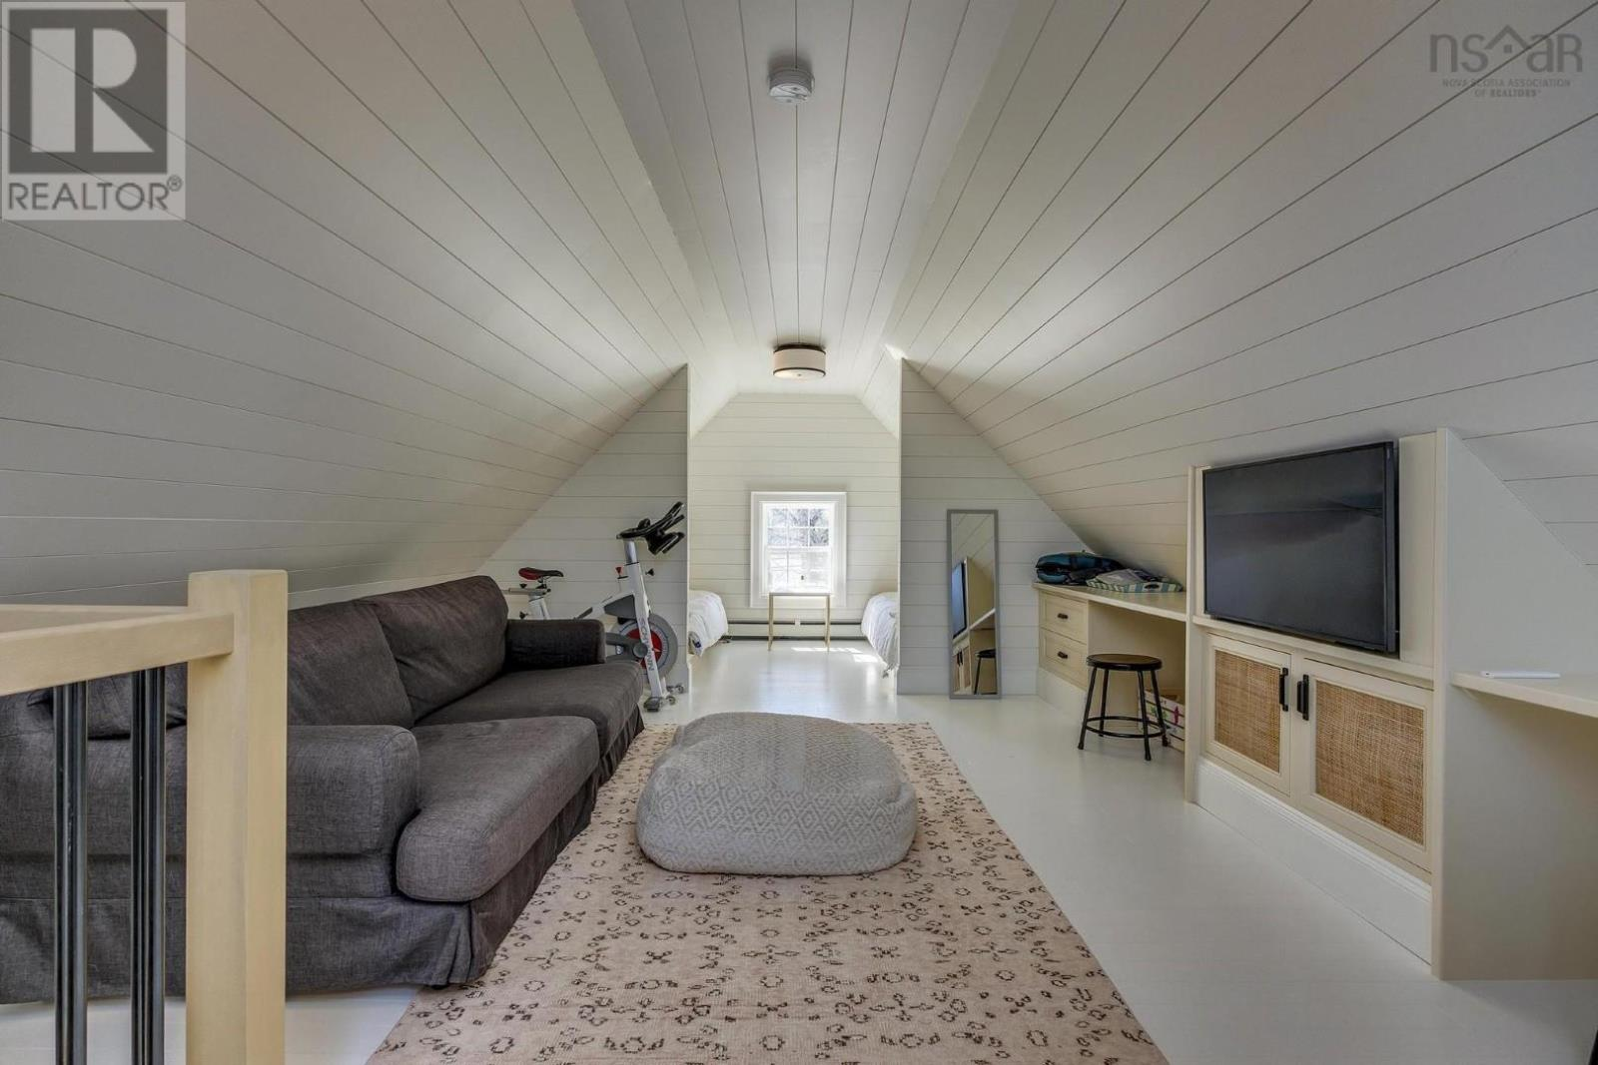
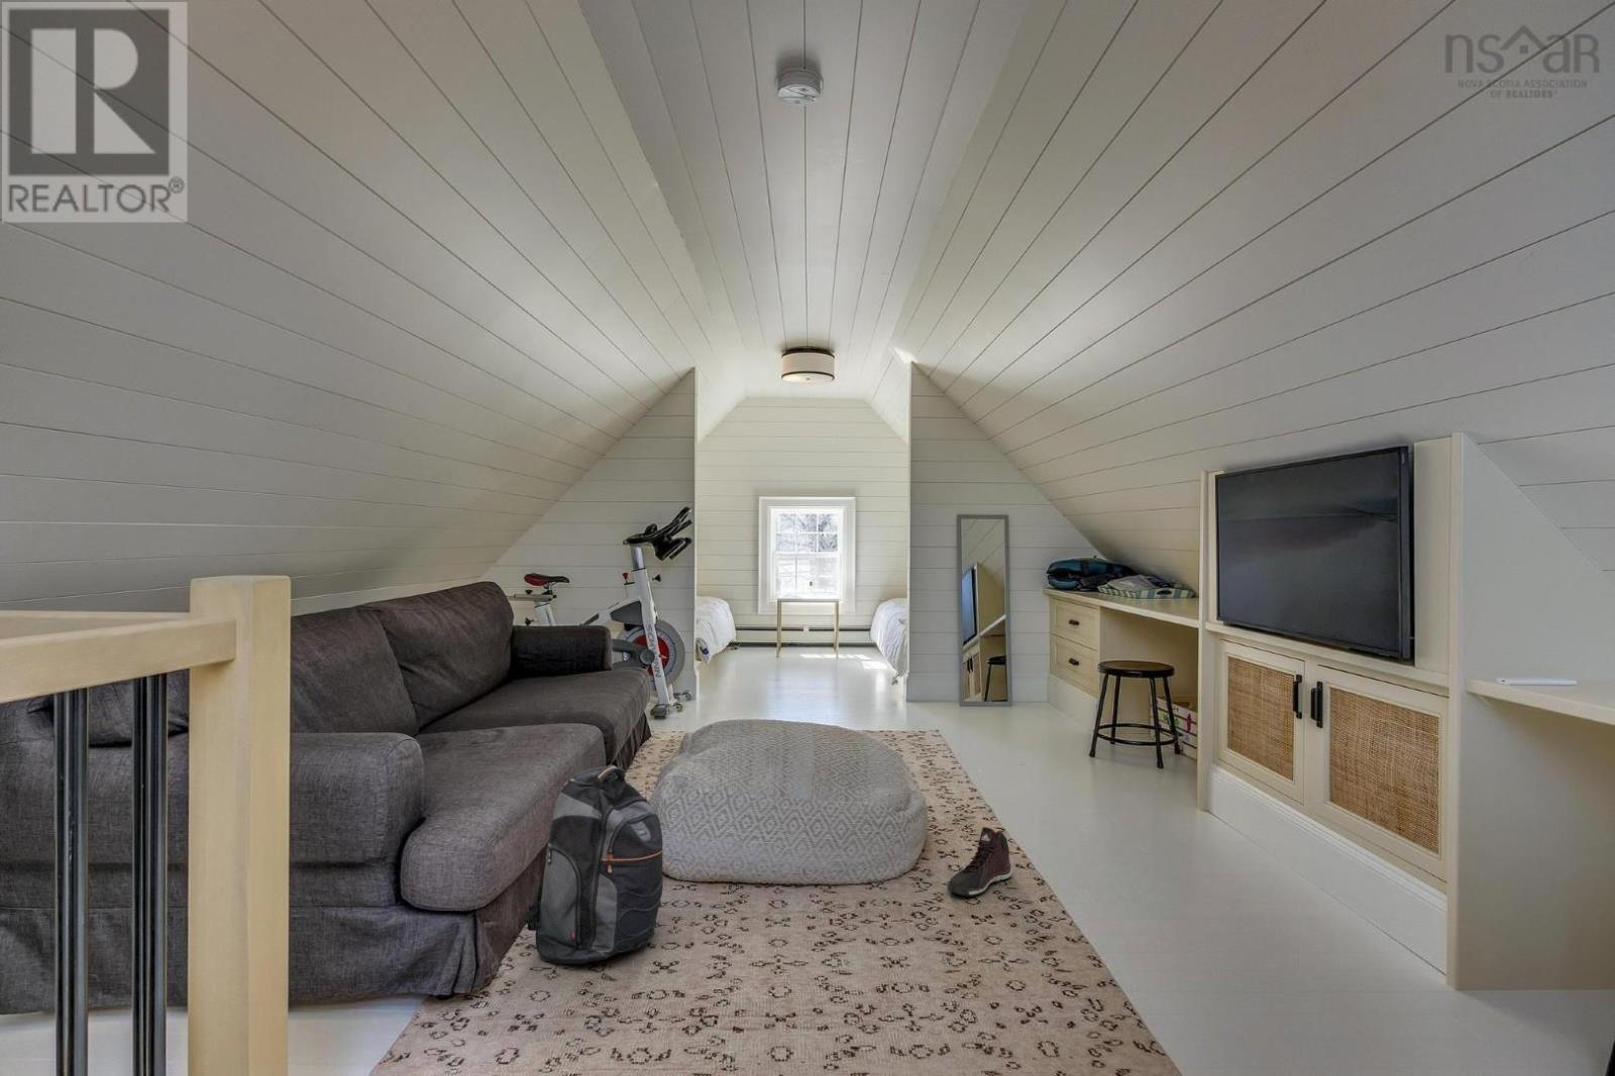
+ sneaker (978, 856)
+ backpack (600, 853)
